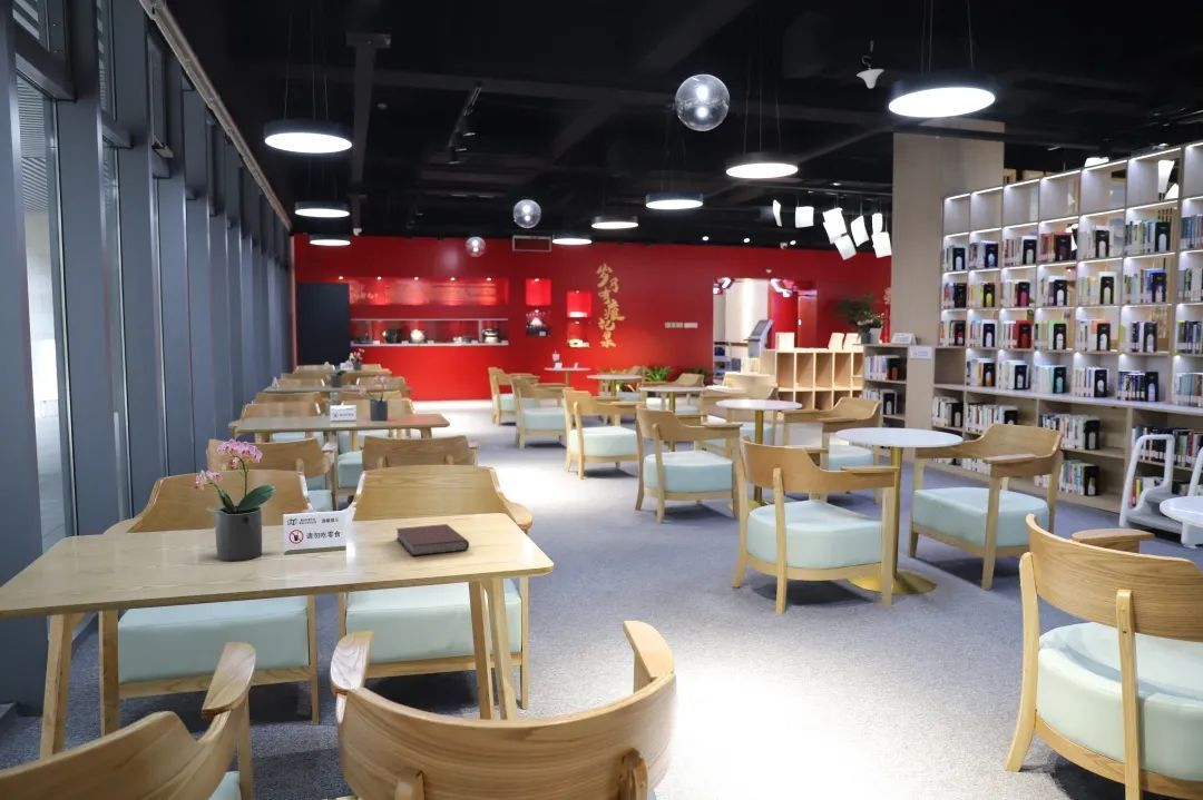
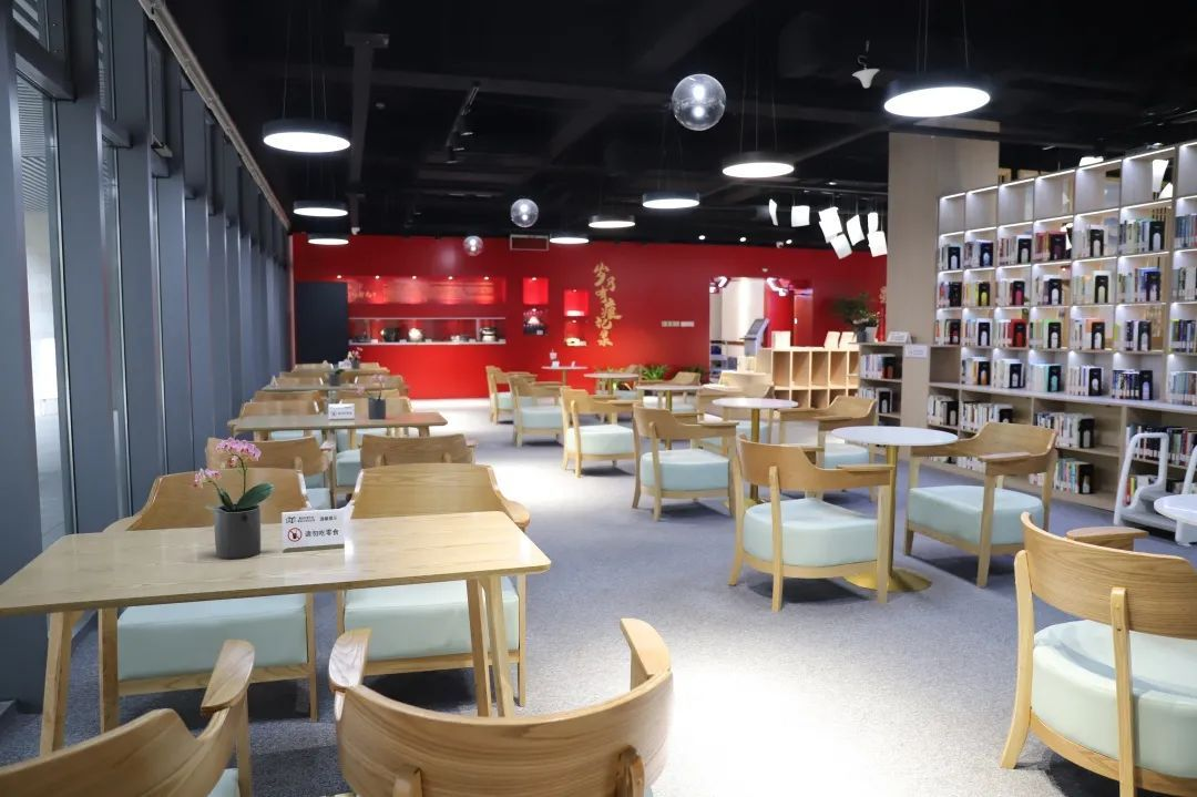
- book (431, 539)
